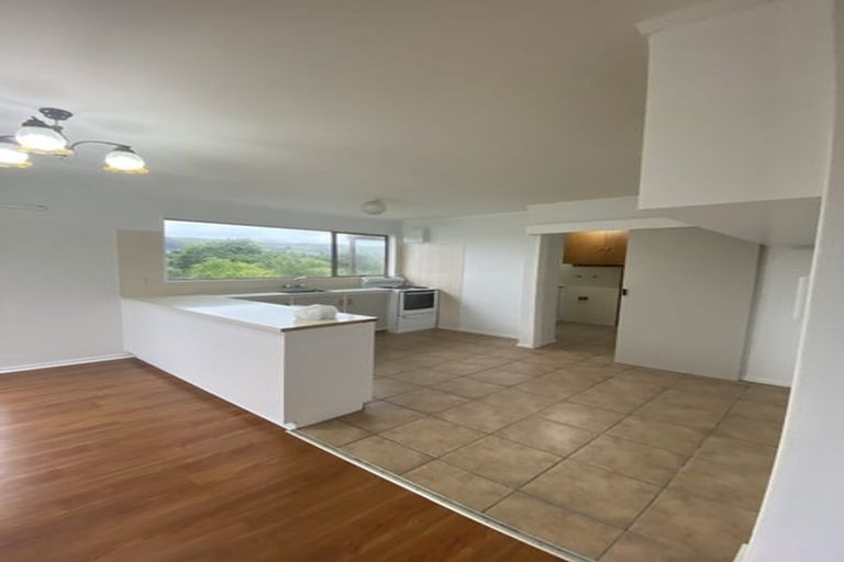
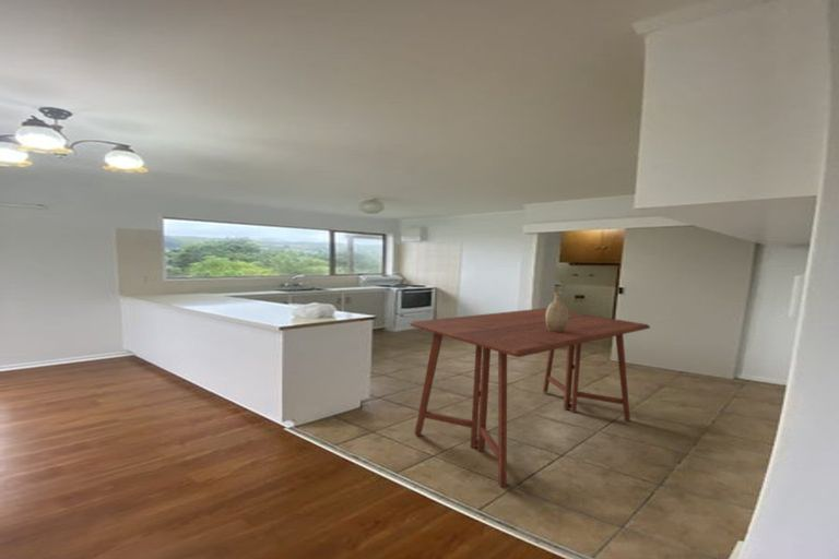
+ decorative vase (556, 311)
+ dining table (544, 379)
